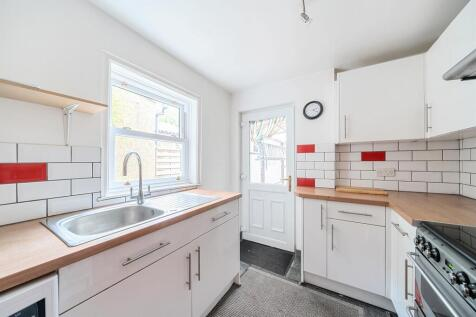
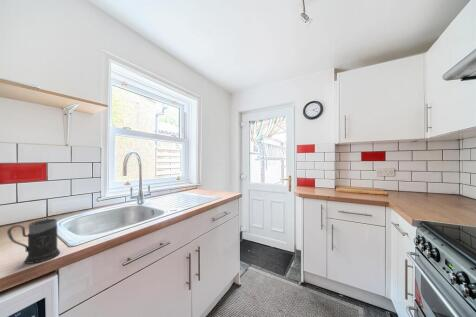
+ mug (35, 240)
